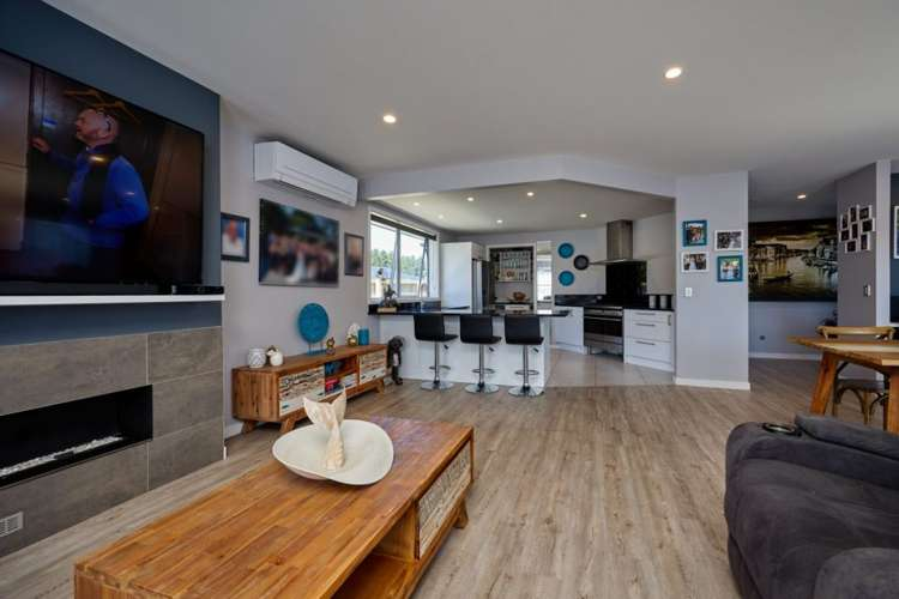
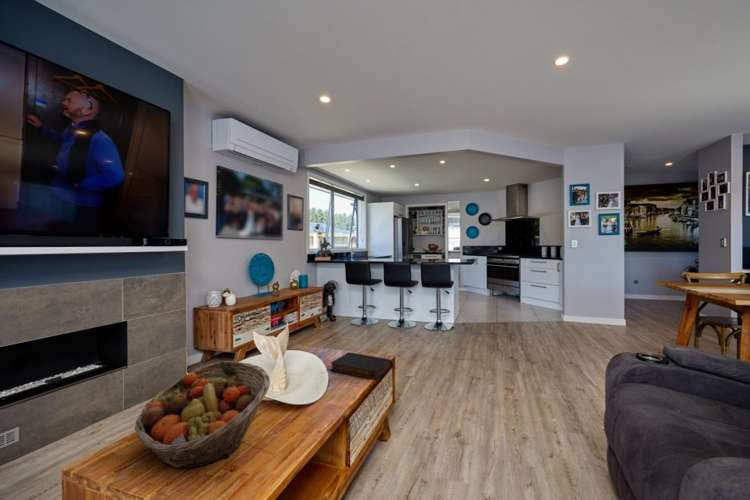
+ fruit basket (206, 407)
+ book (361, 364)
